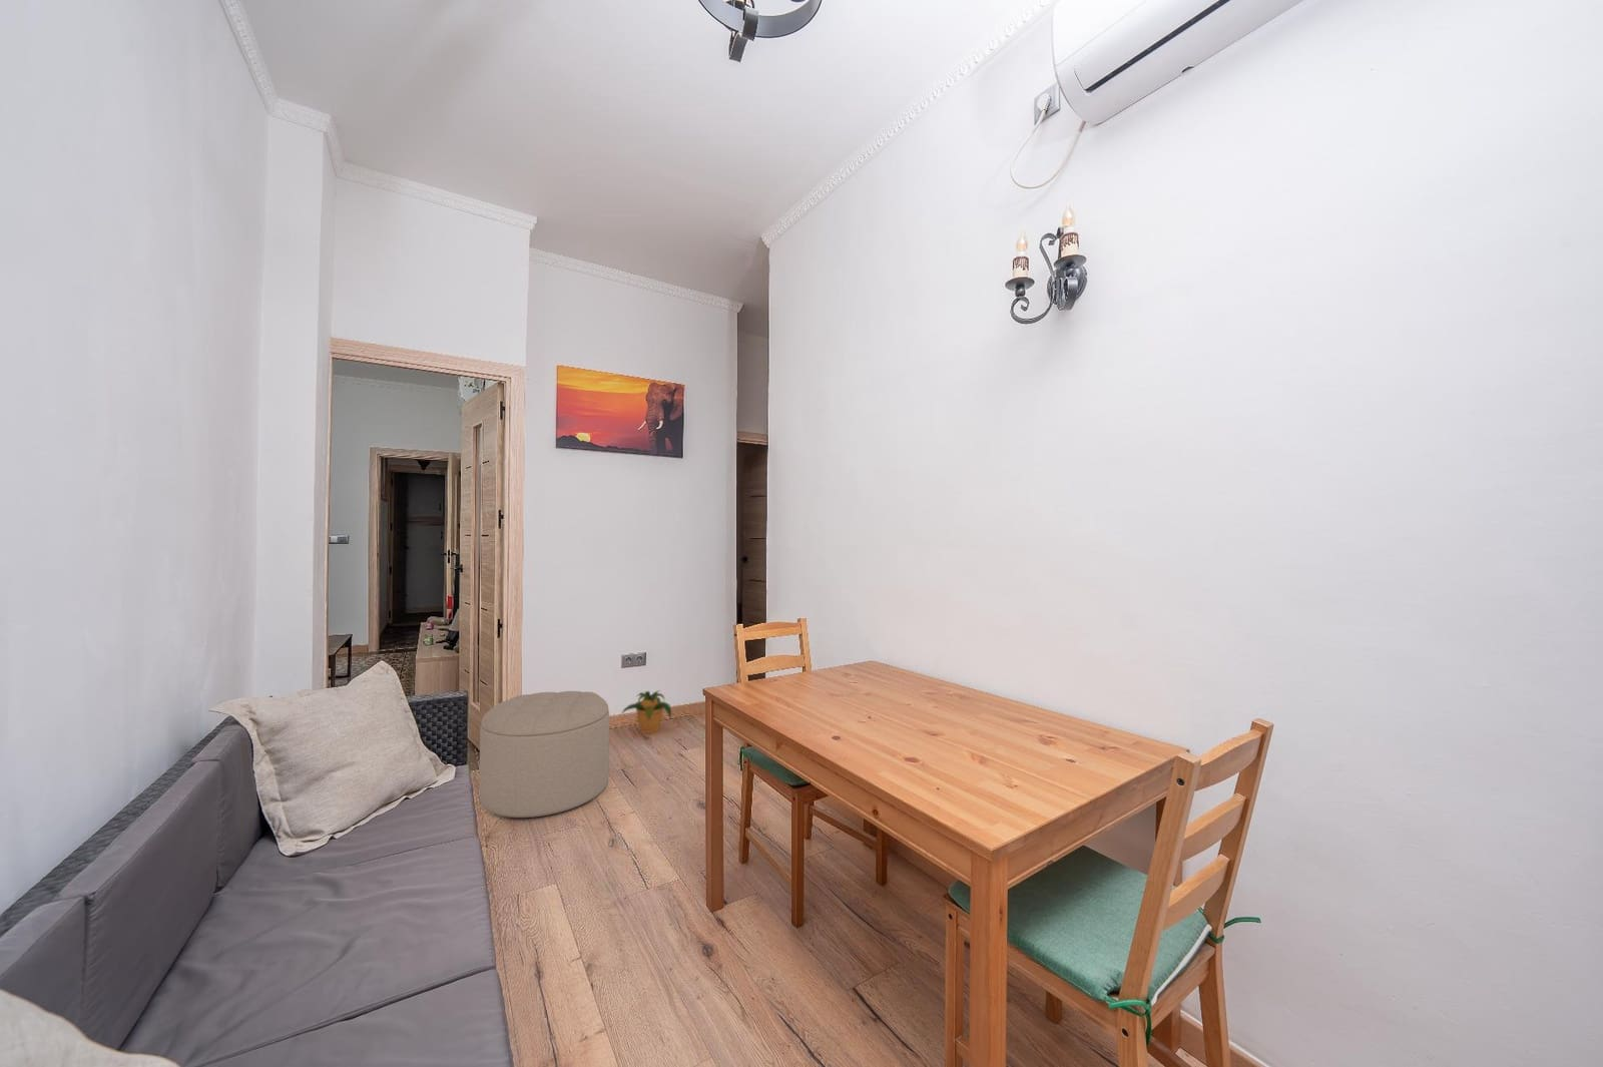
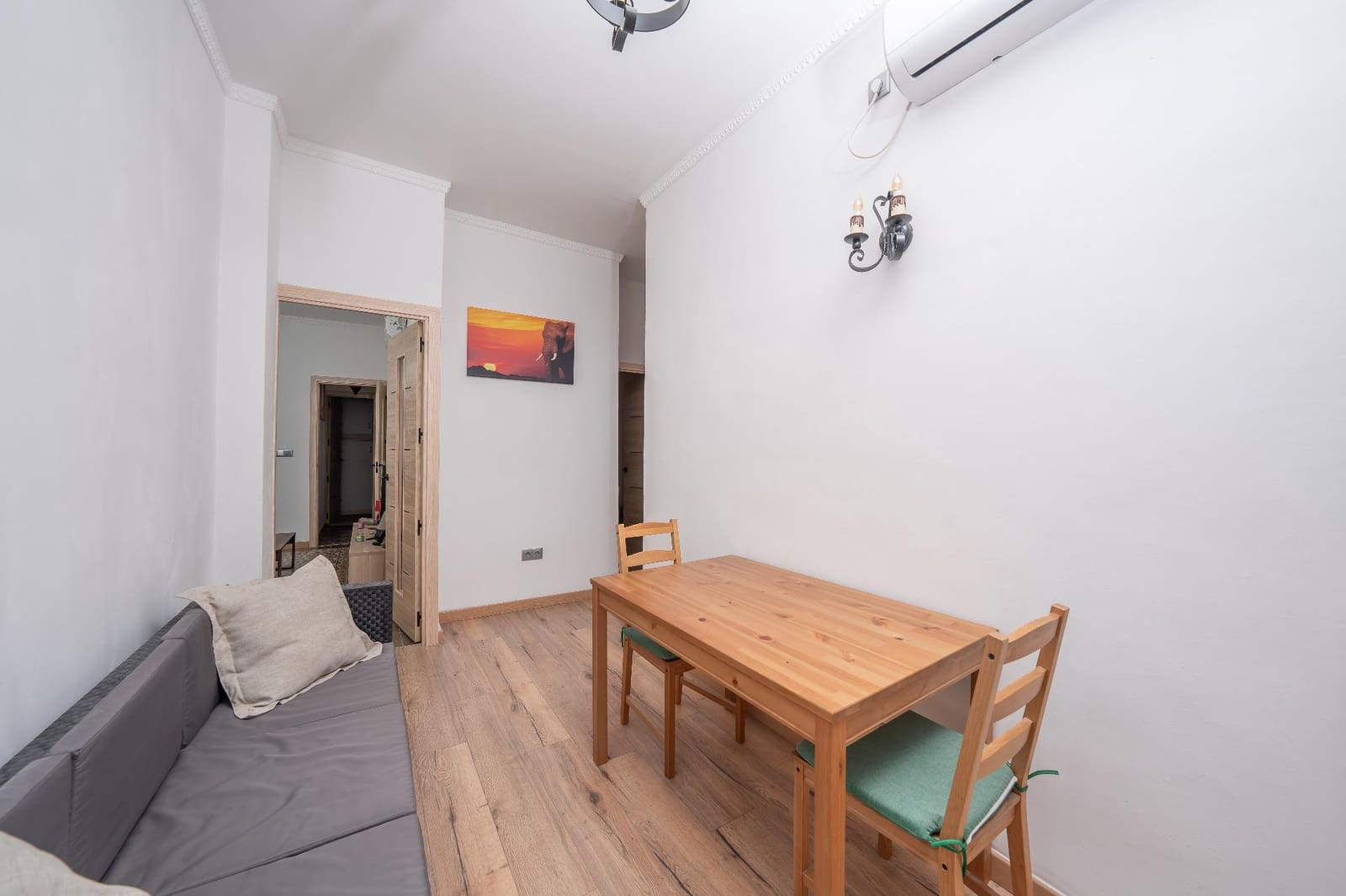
- ottoman (547, 747)
- potted plant (647, 710)
